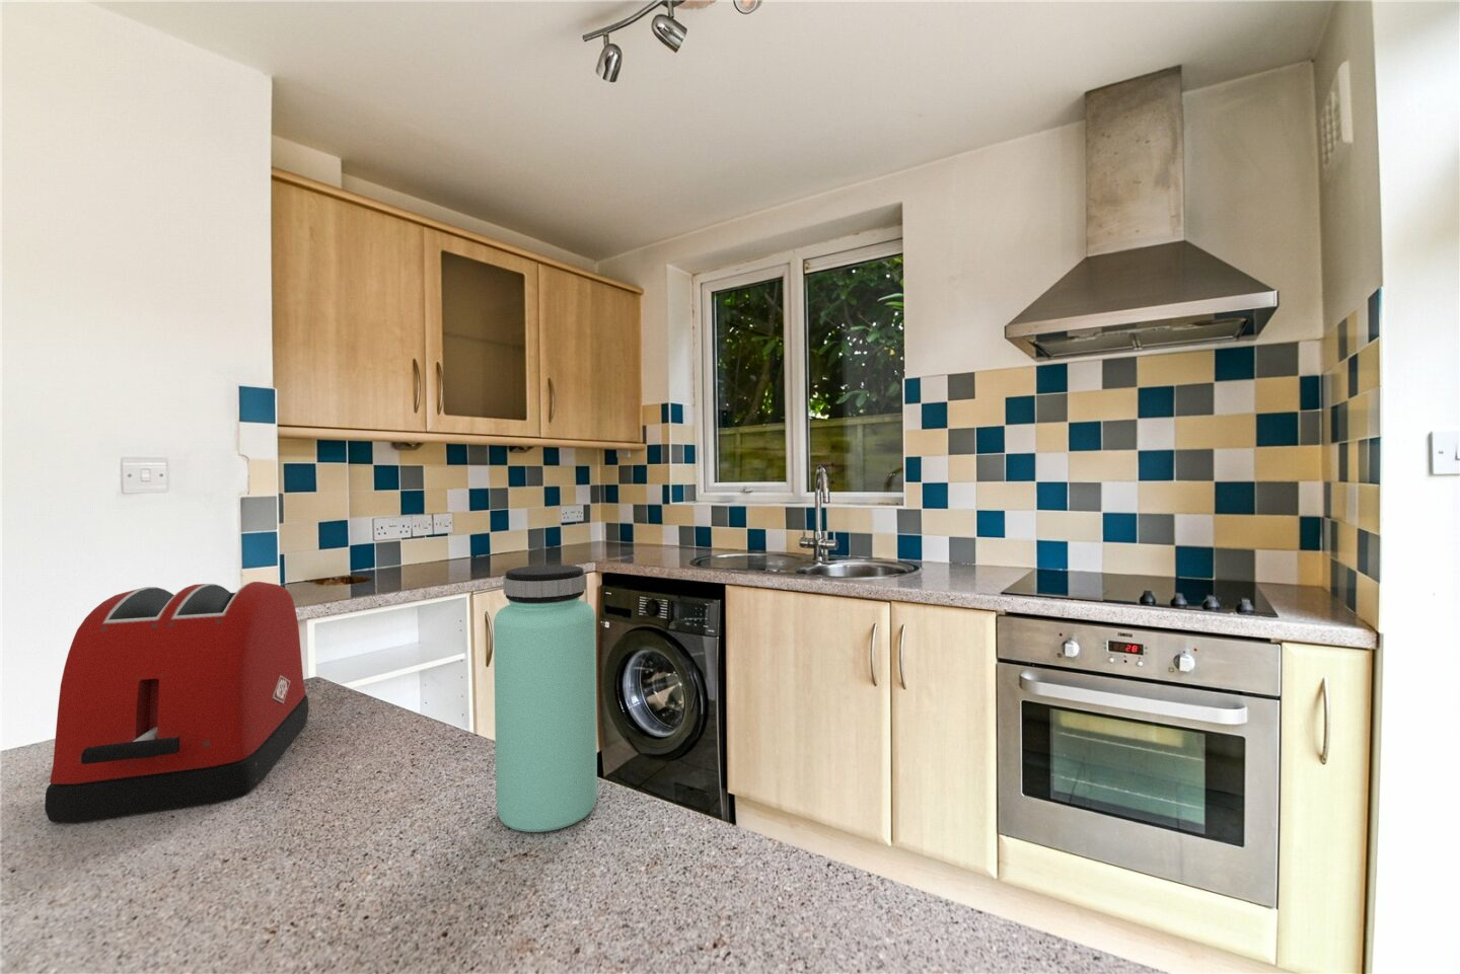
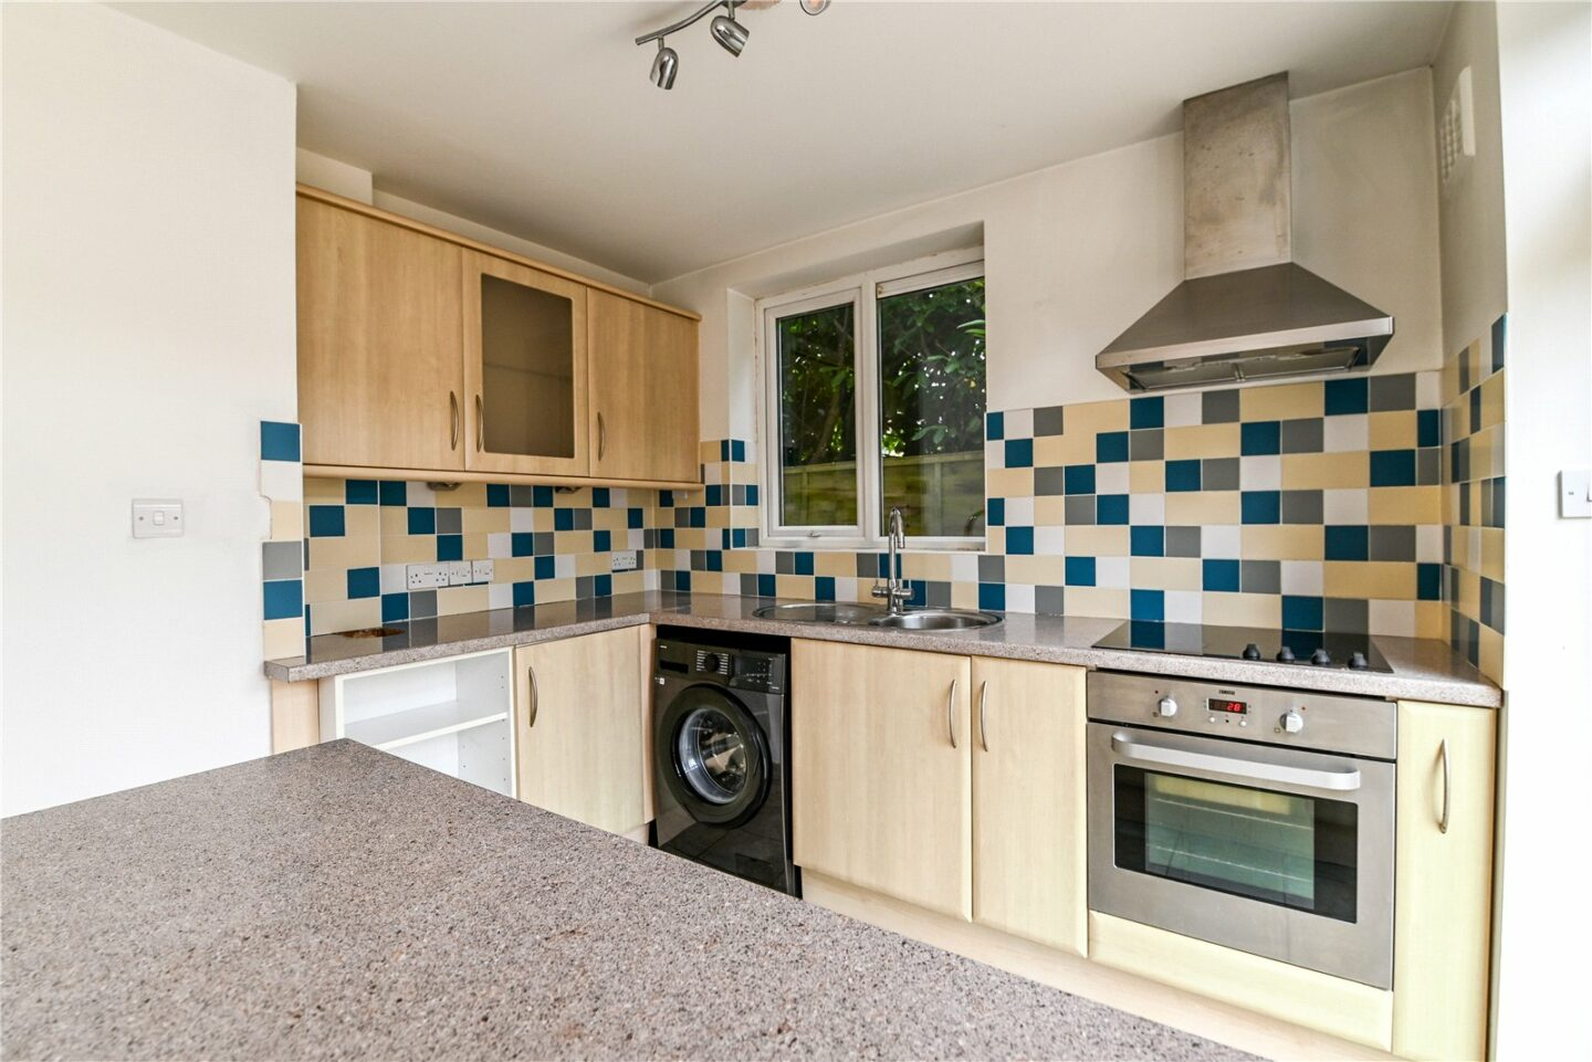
- toaster (198, 673)
- bottle (547, 689)
